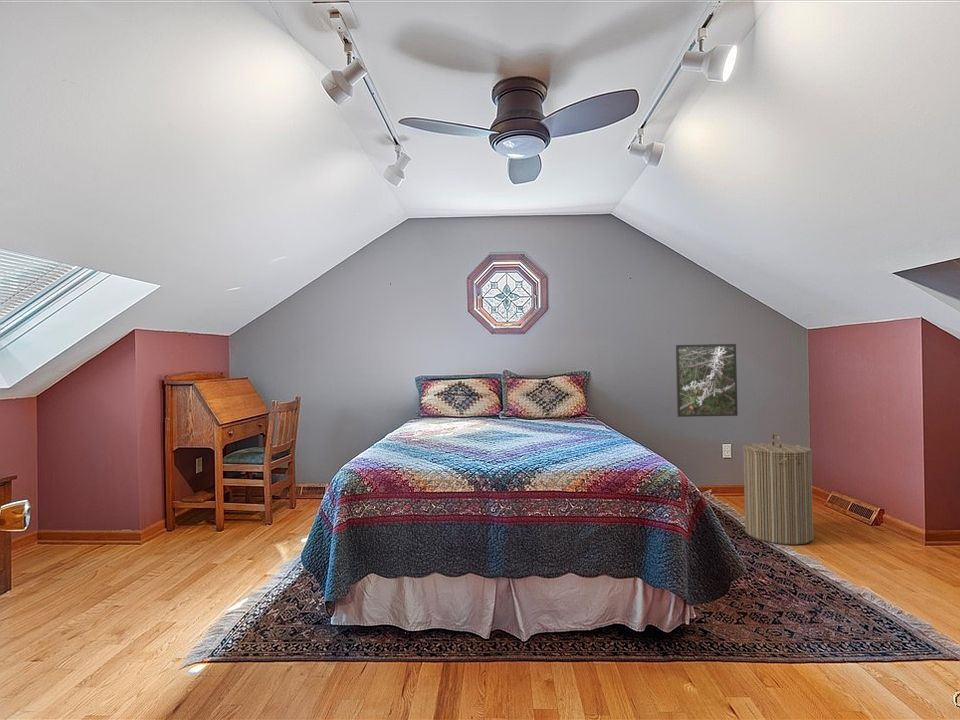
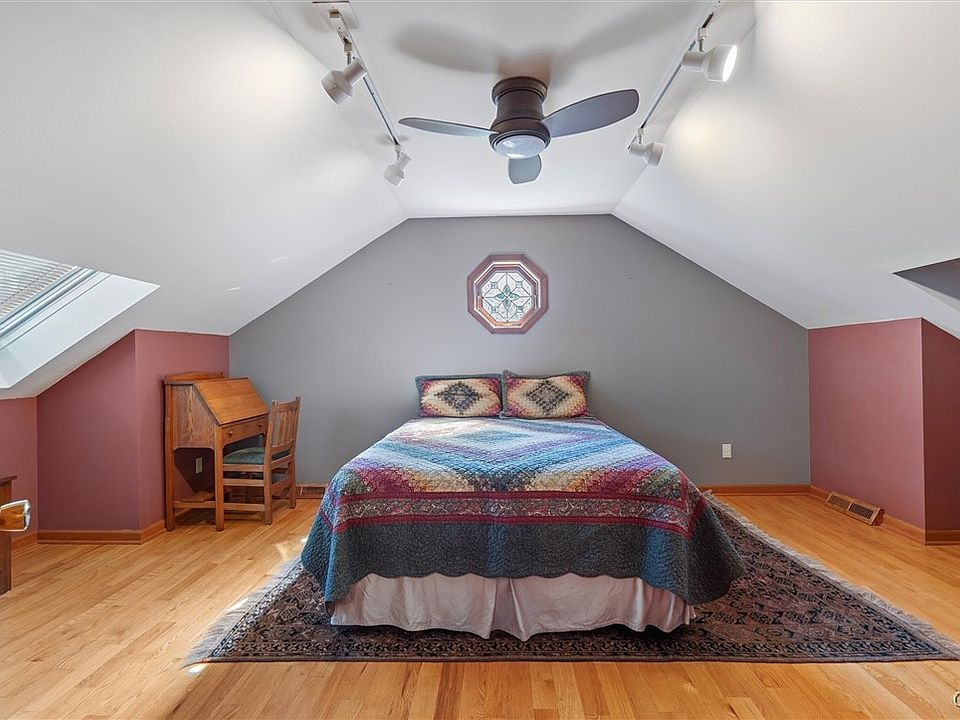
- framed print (706, 380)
- laundry hamper (777, 484)
